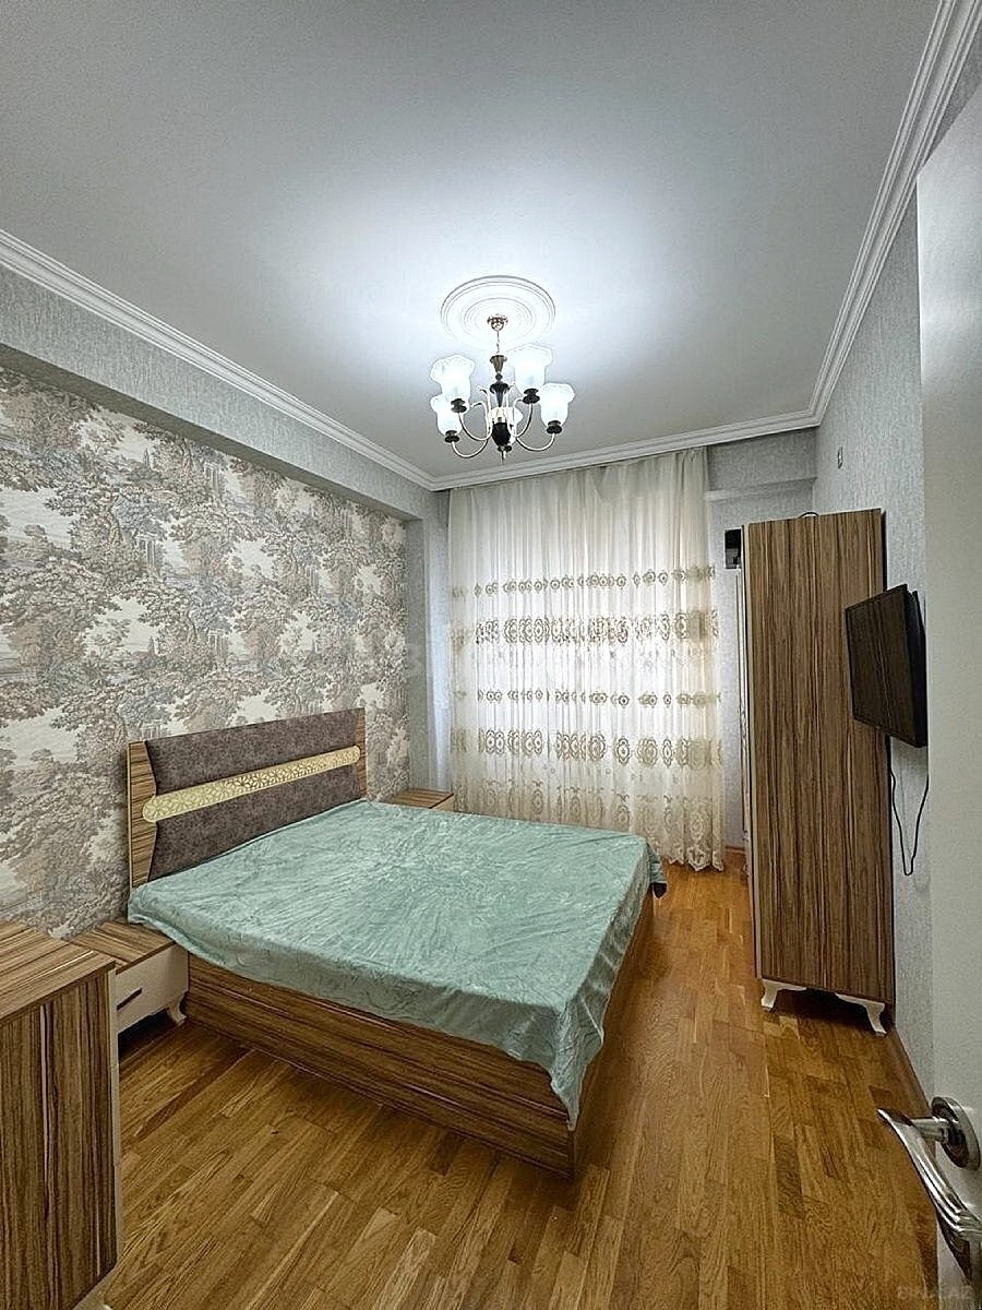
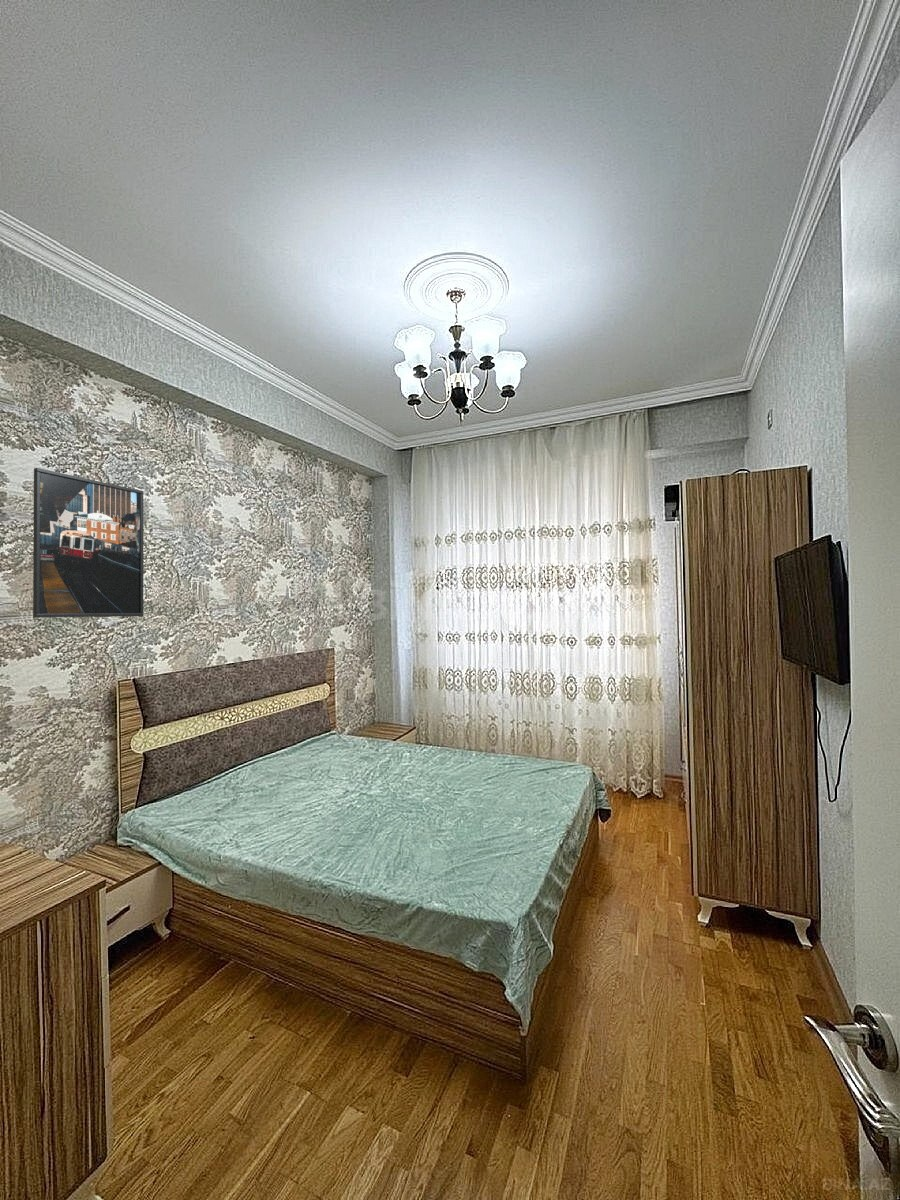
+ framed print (93, 548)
